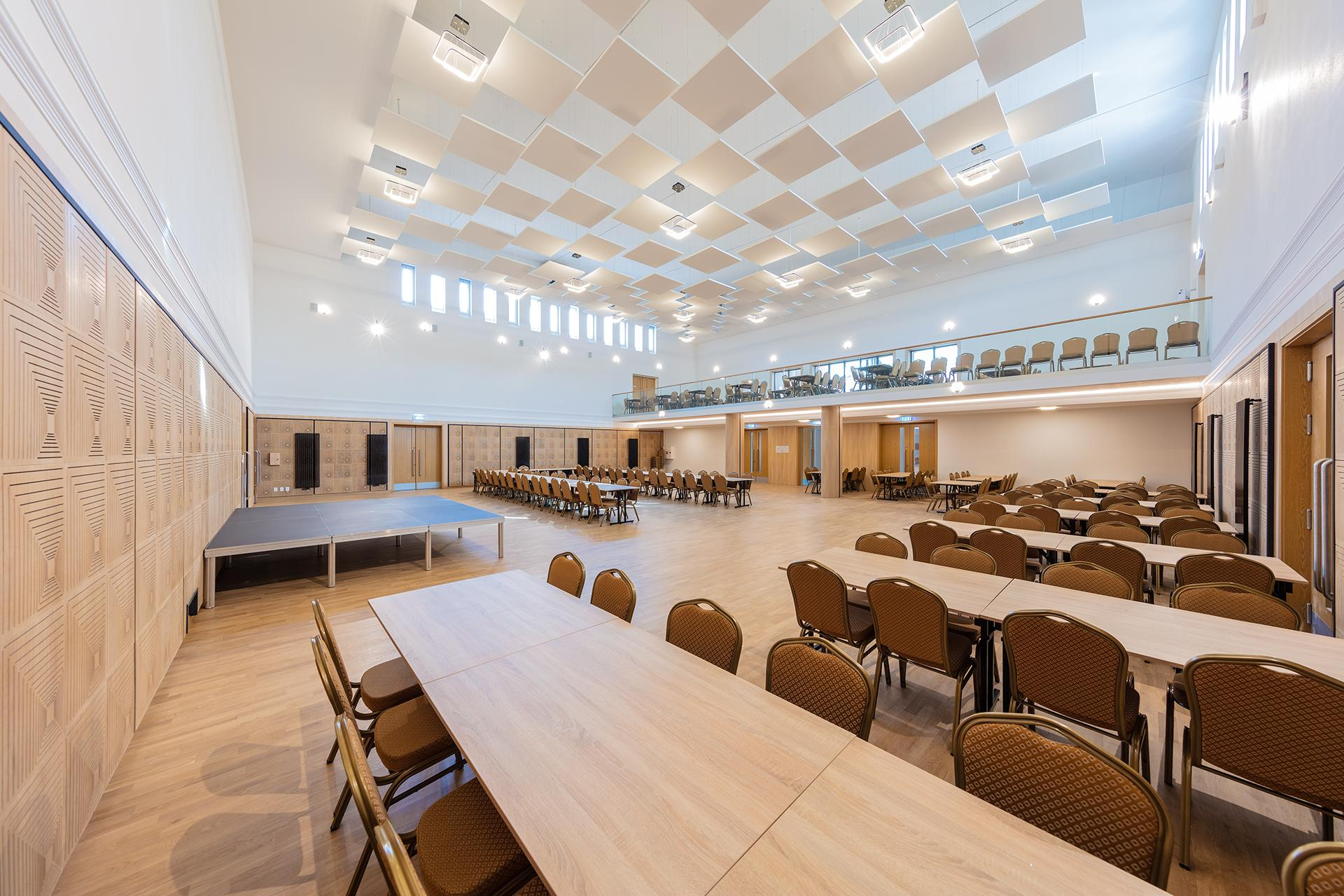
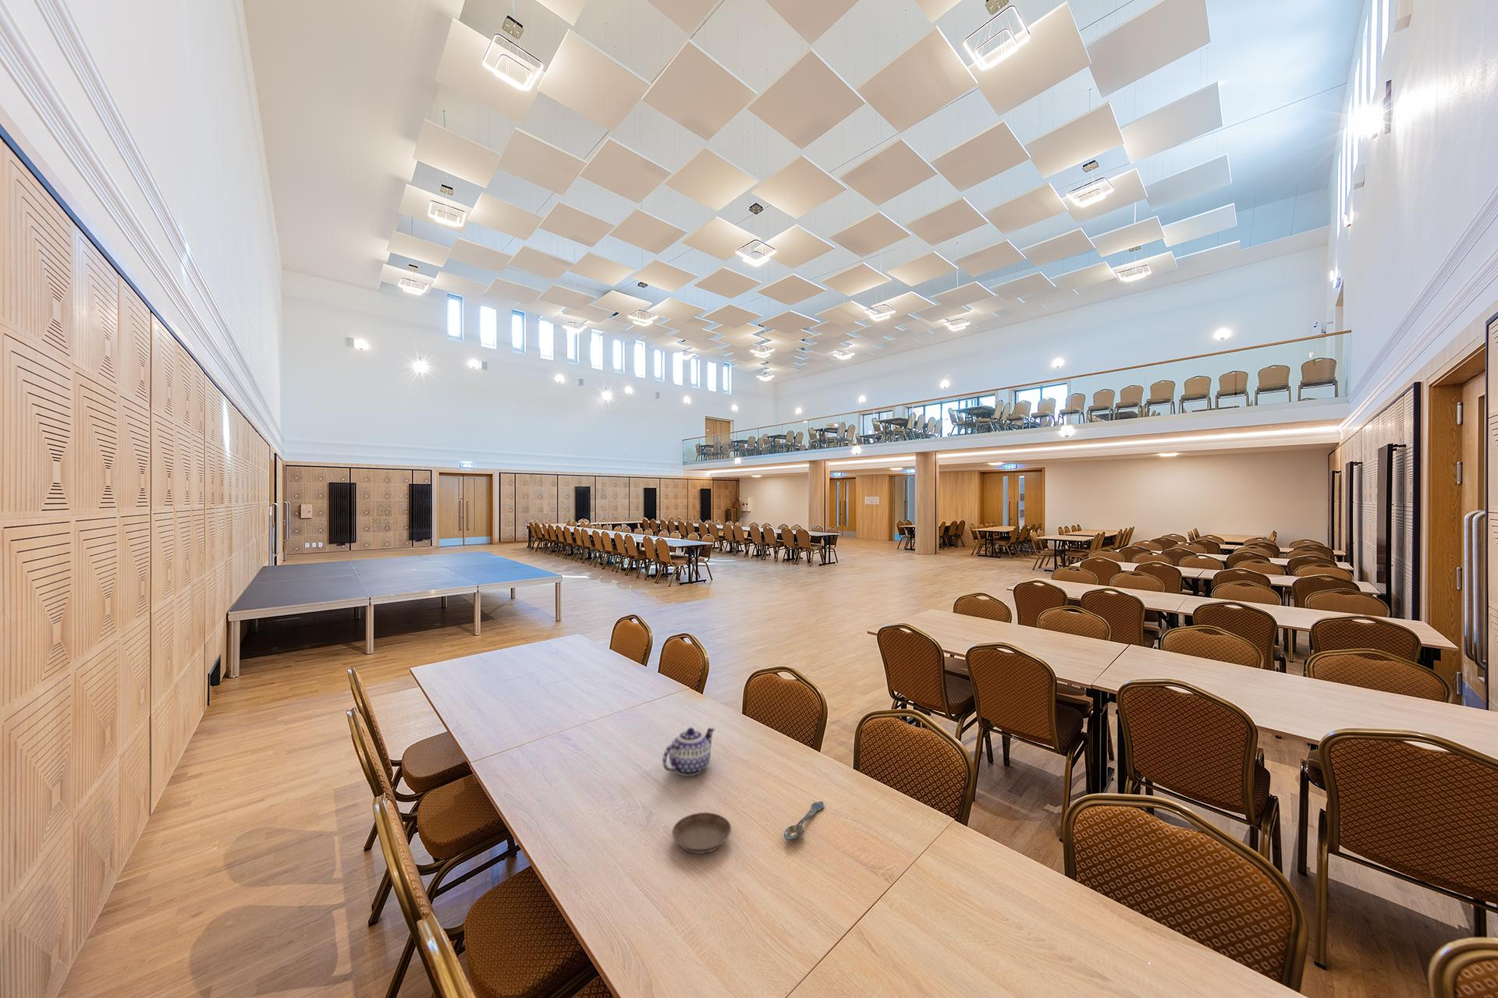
+ teapot (690, 747)
+ spoon (805, 819)
+ saucer (701, 834)
